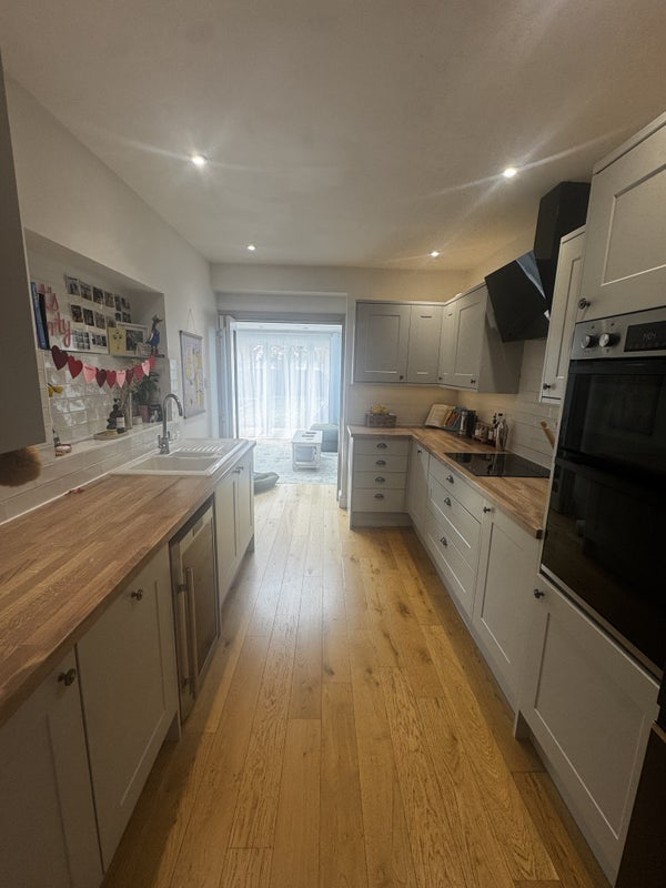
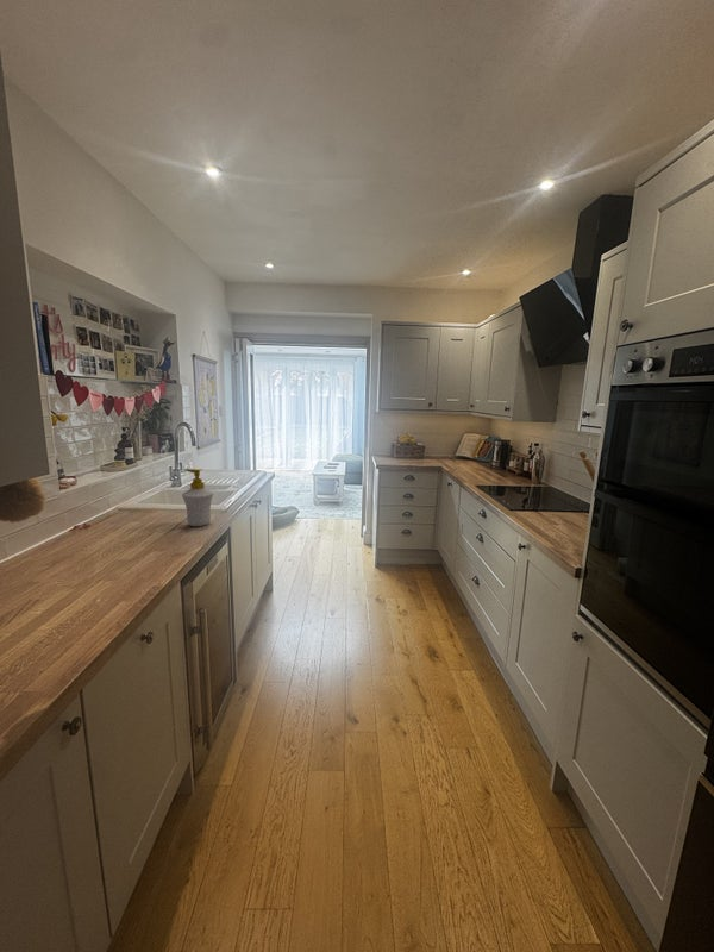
+ soap bottle (198, 496)
